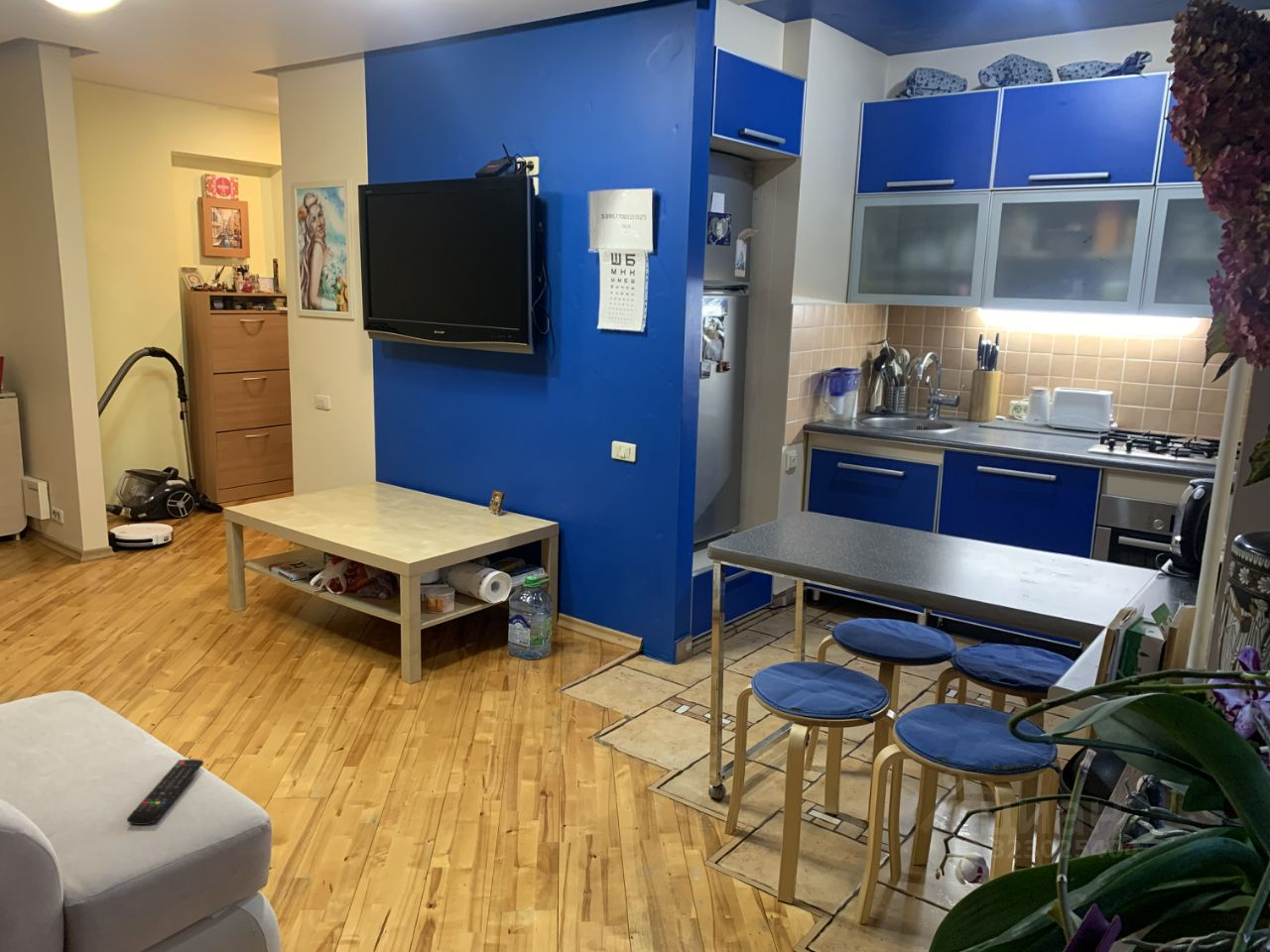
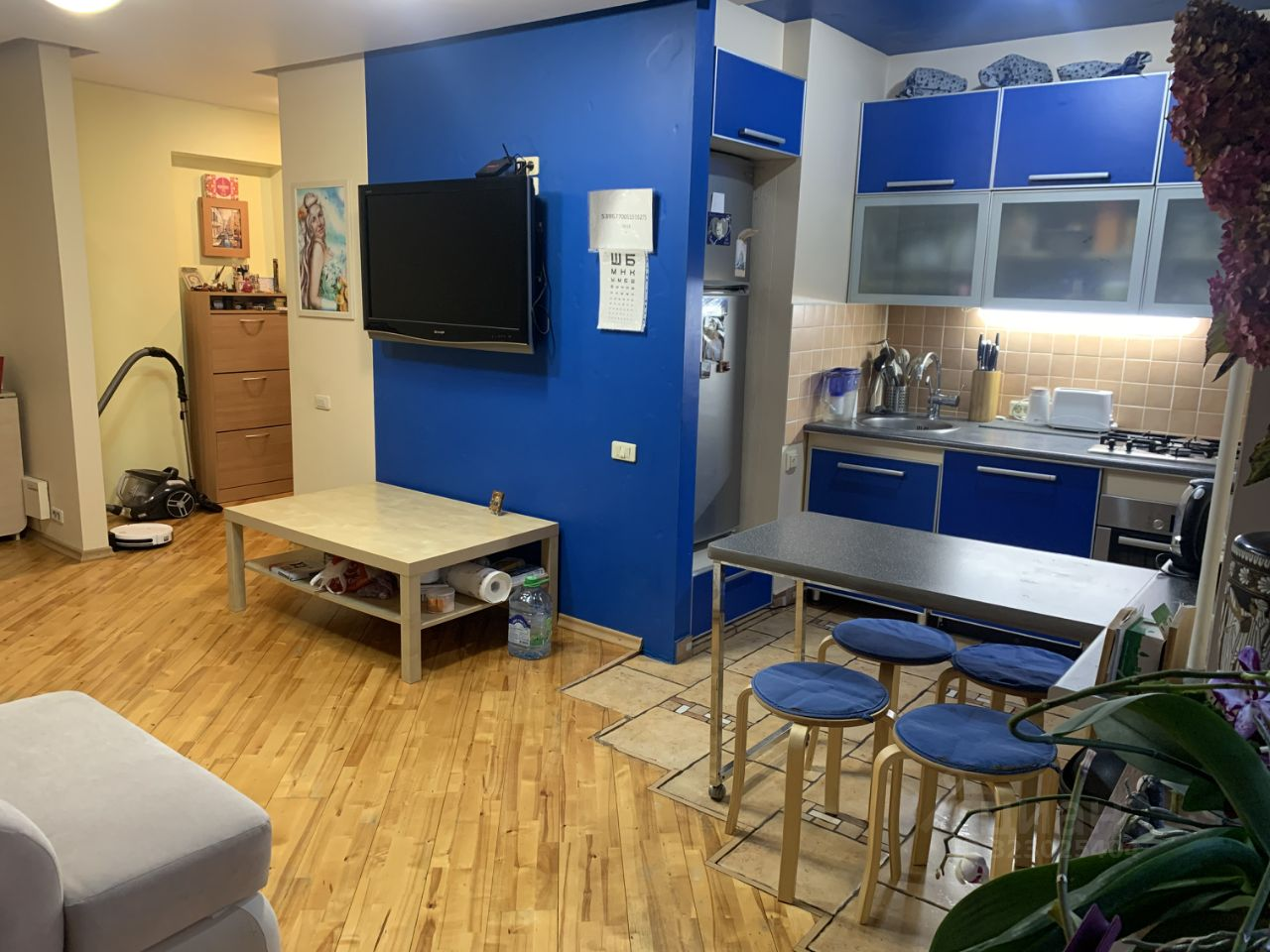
- remote control (168, 789)
